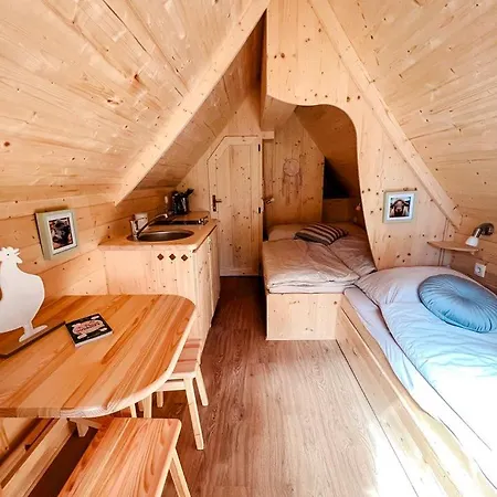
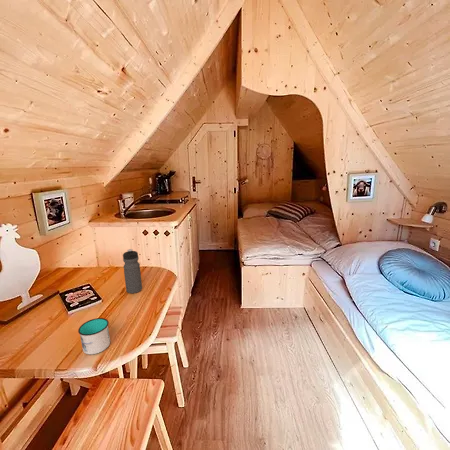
+ mug (94, 334)
+ water bottle (132, 270)
